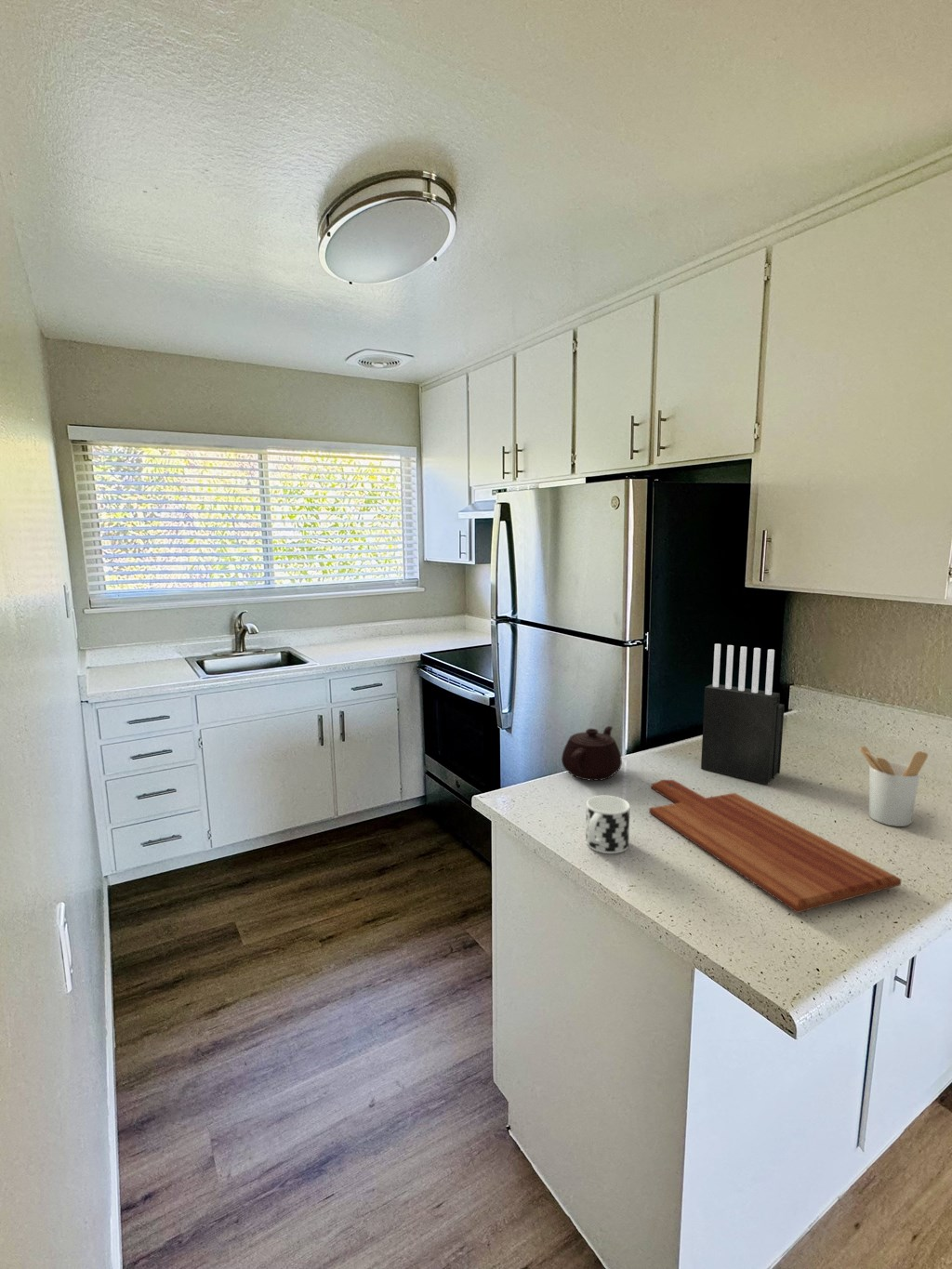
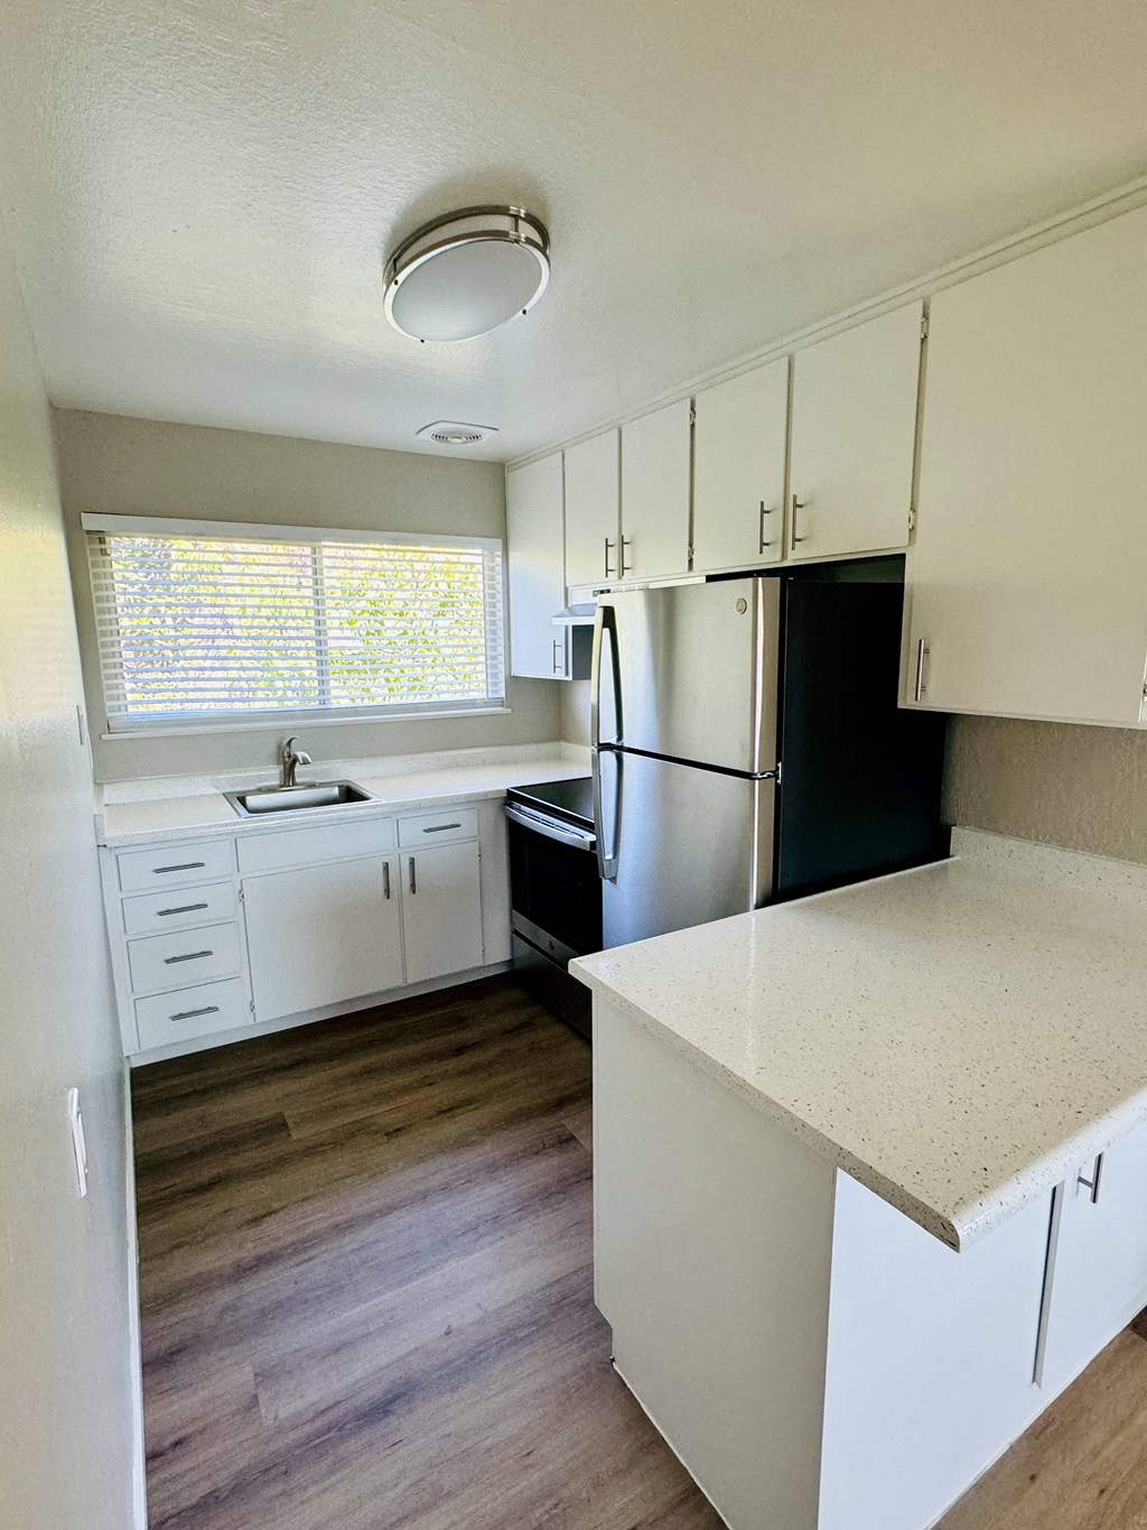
- teapot (593, 750)
- utensil holder (886, 783)
- cutting board (754, 839)
- cup (604, 826)
- knife block (745, 708)
